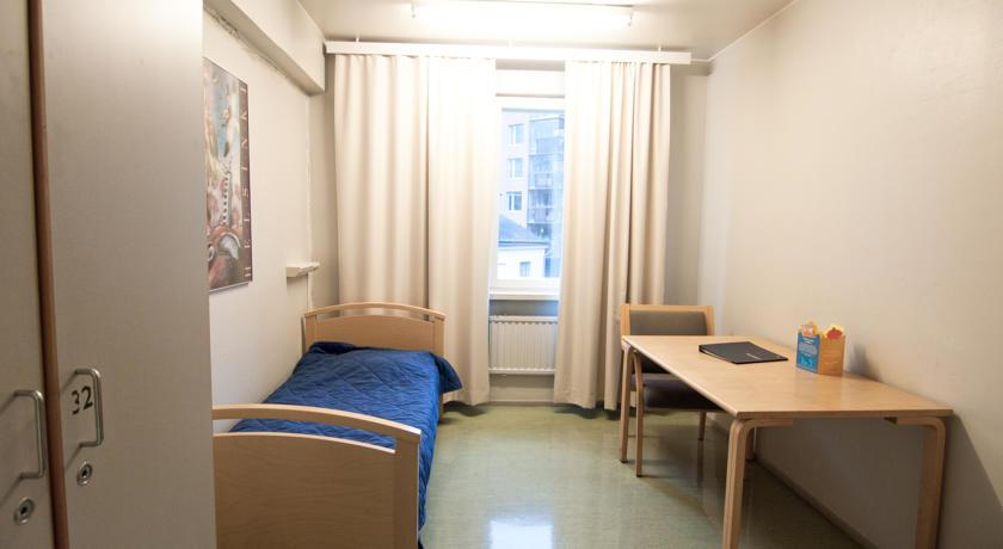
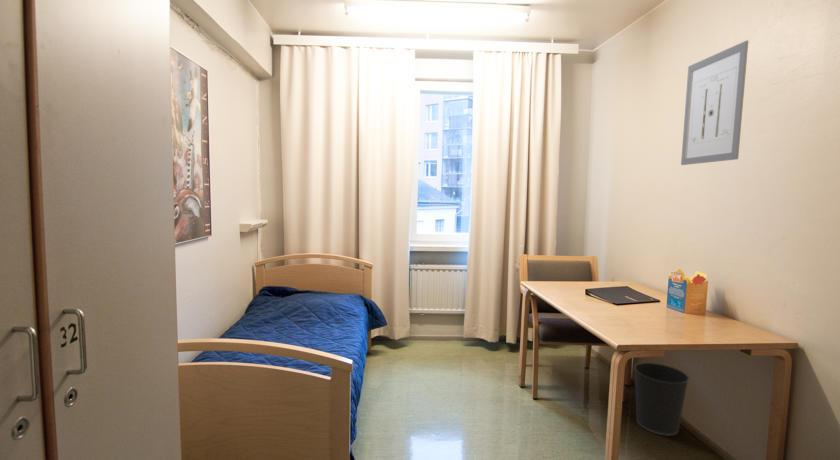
+ wall art (711, 109)
+ wastebasket (658, 398)
